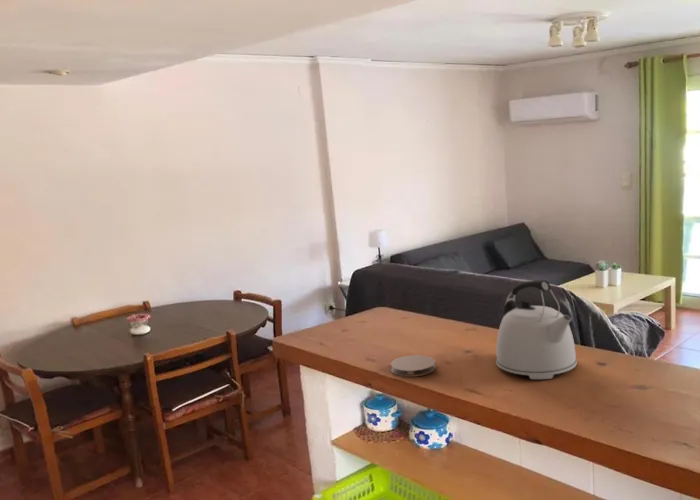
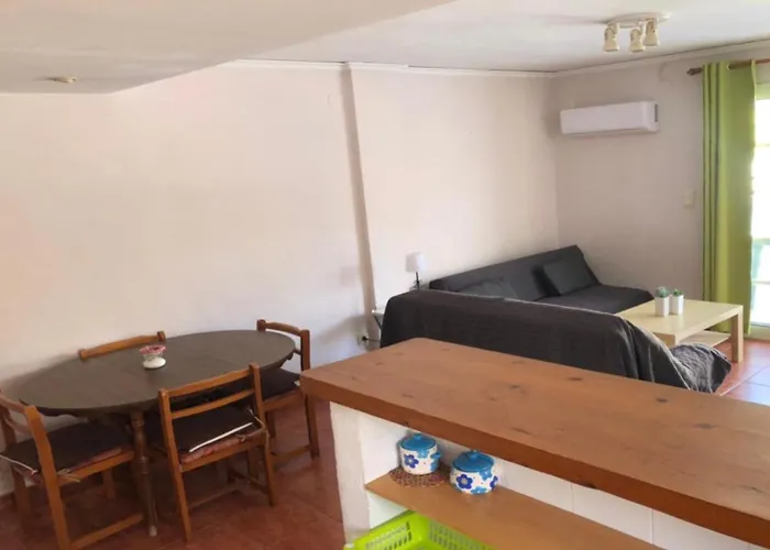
- coaster (413, 365)
- kettle (535, 322)
